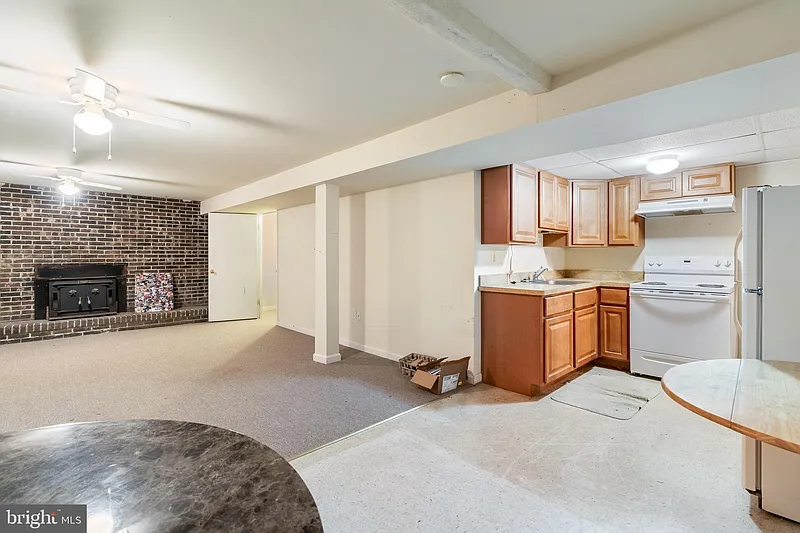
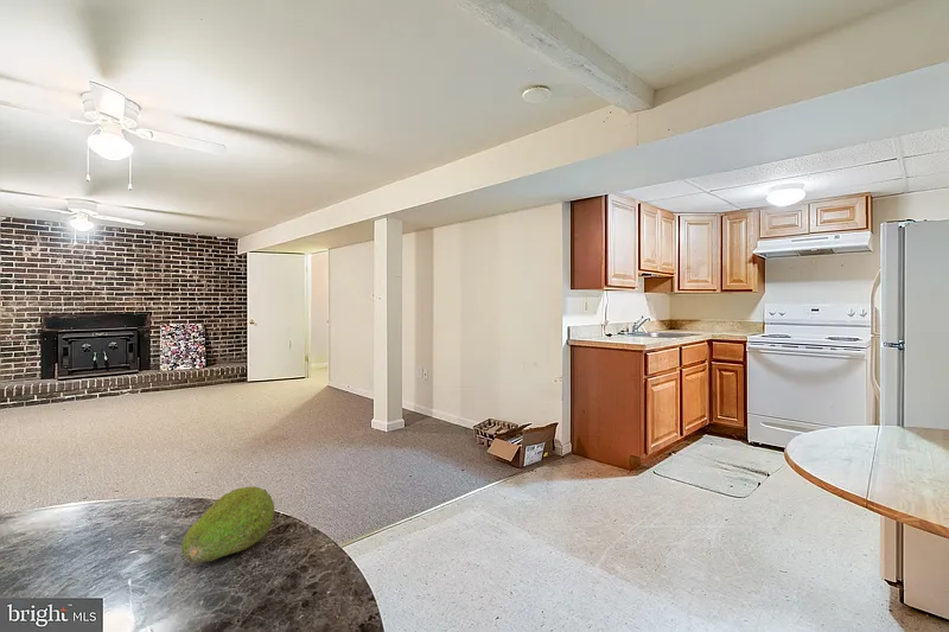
+ fruit (233, 522)
